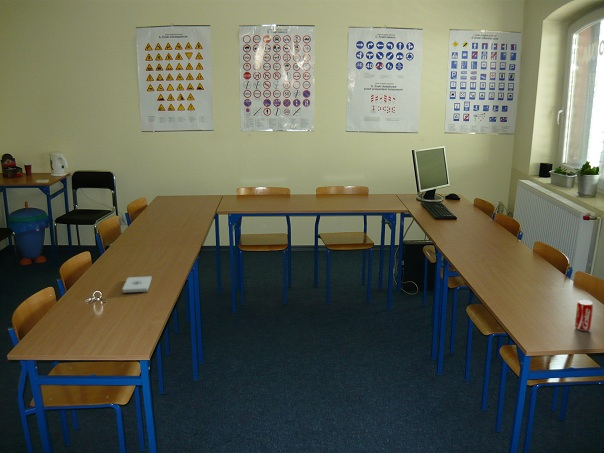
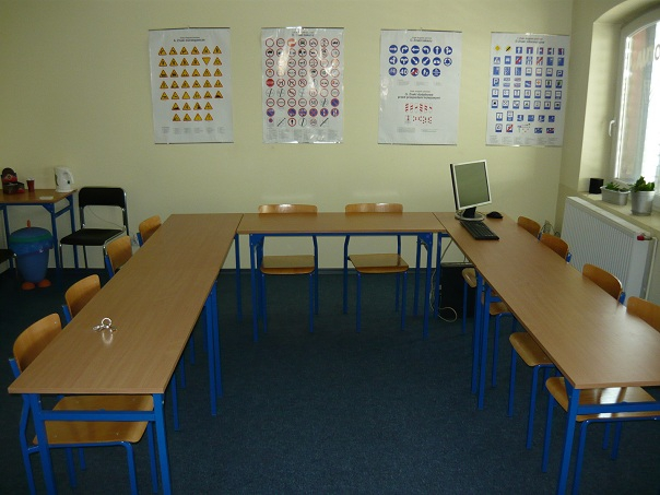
- notepad (137, 284)
- beverage can (583, 315)
